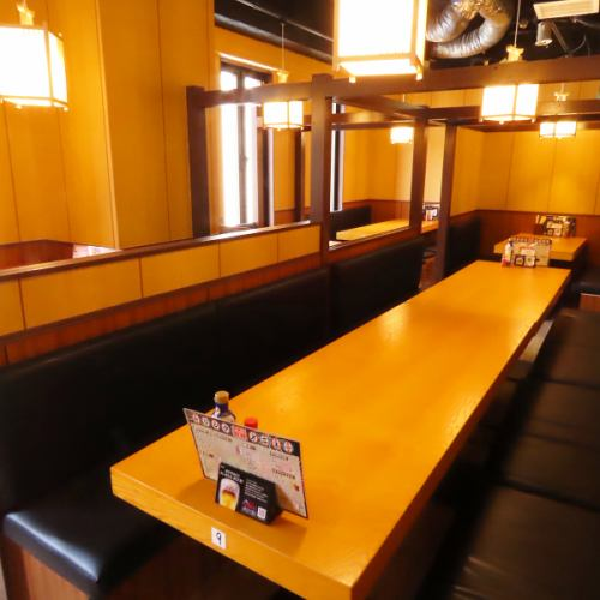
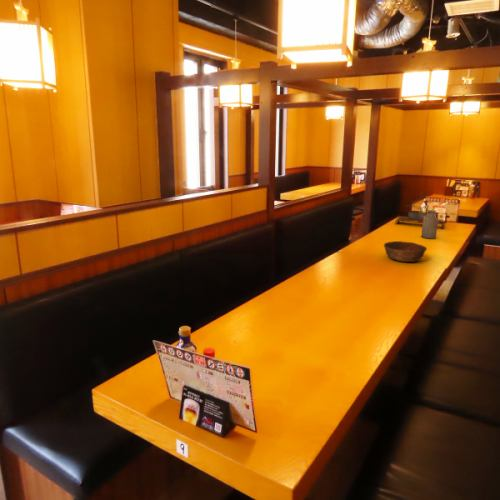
+ bonsai tree (421, 209)
+ bottle (430, 224)
+ bowl (404, 252)
